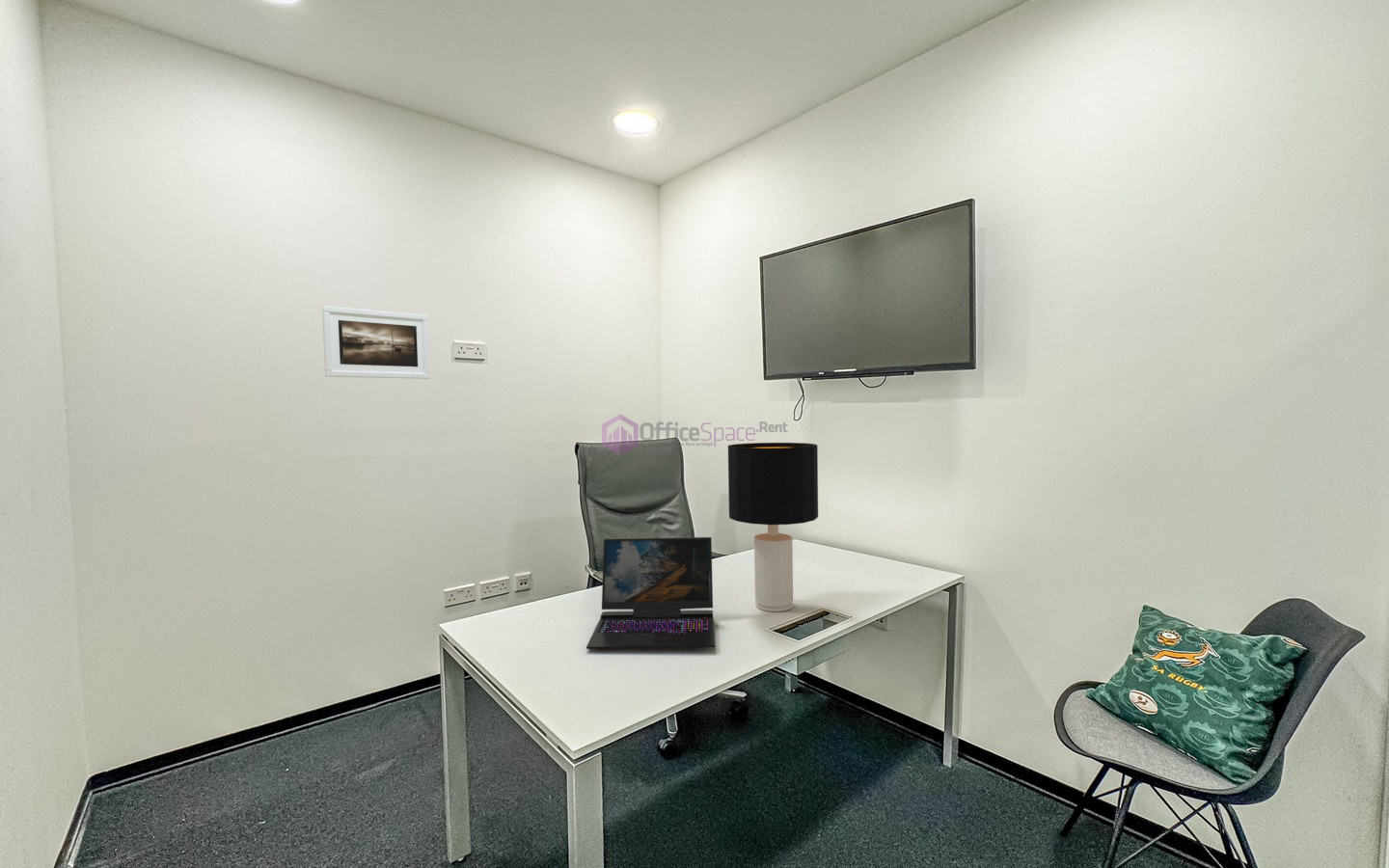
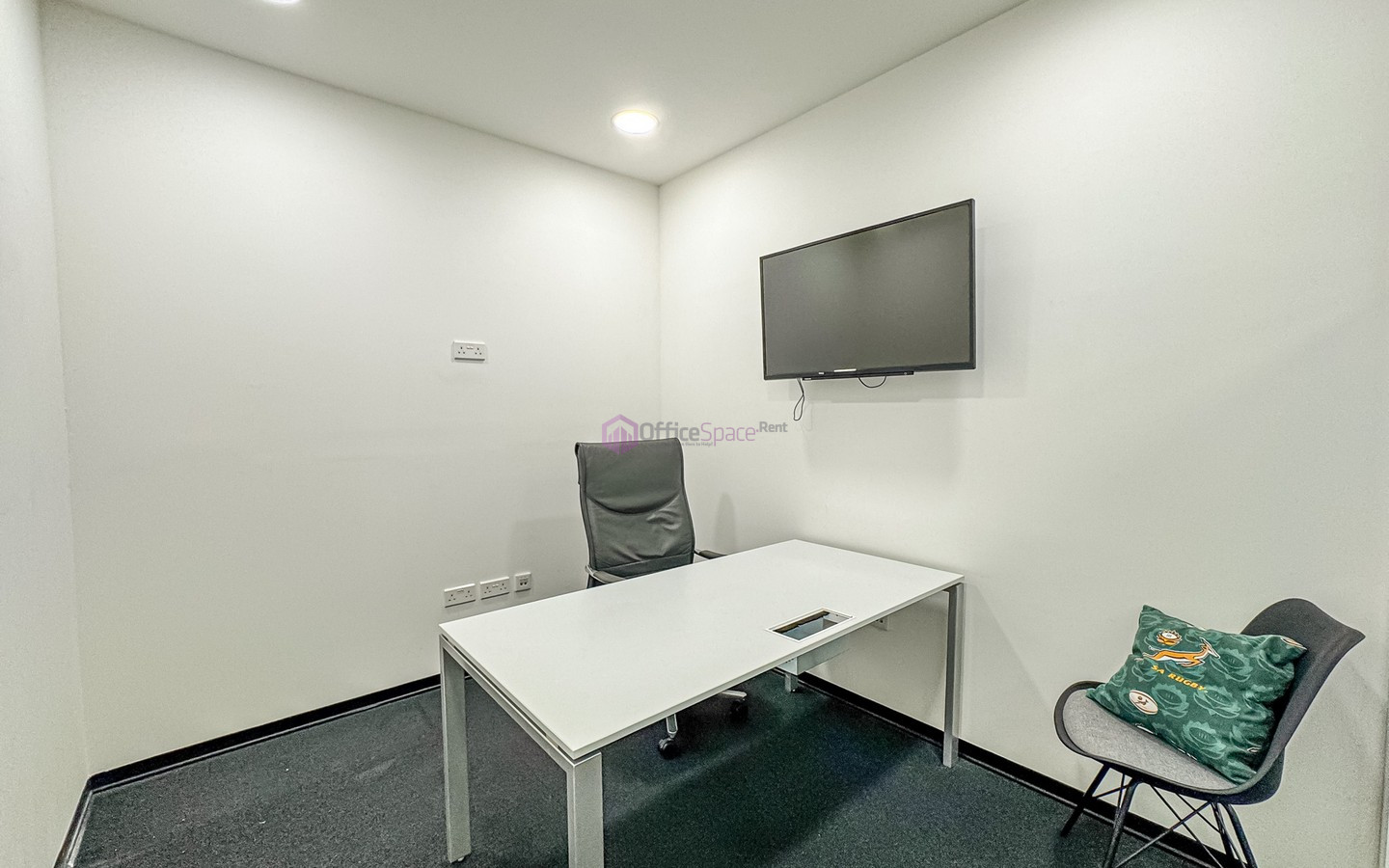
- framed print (379, 344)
- desk lamp (773, 525)
- laptop (654, 589)
